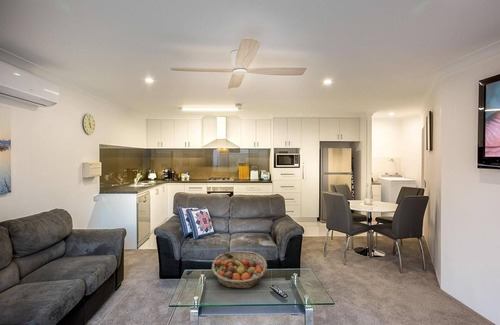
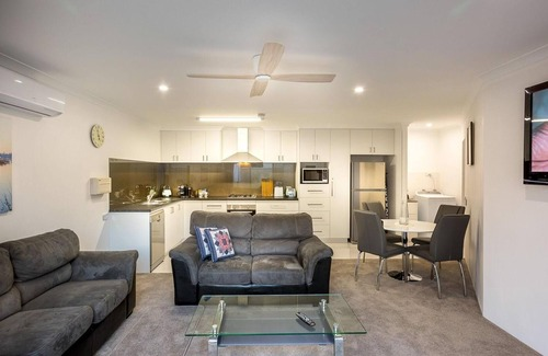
- fruit basket (239, 269)
